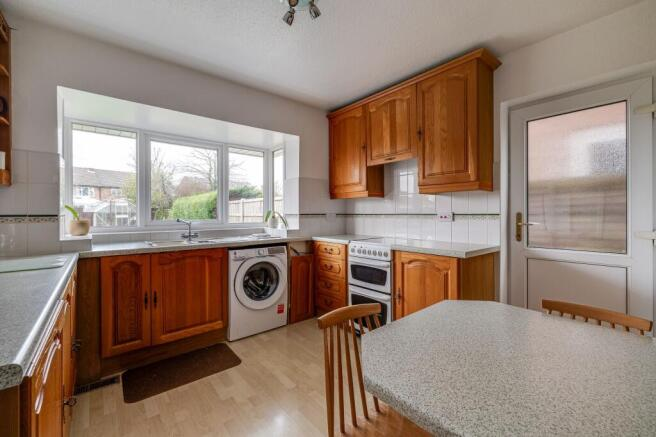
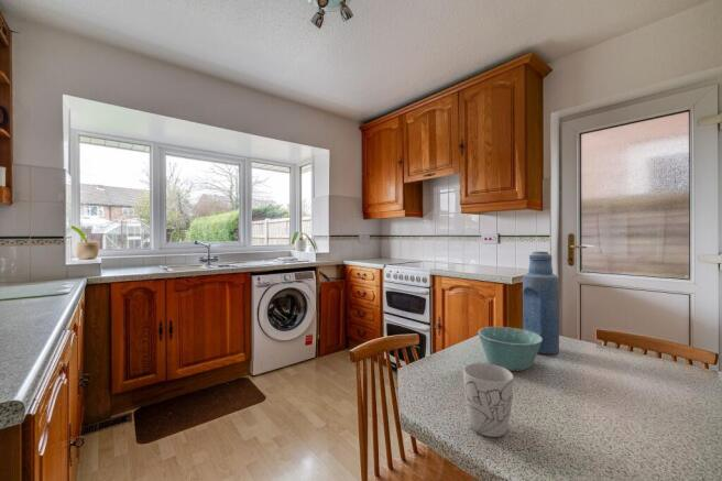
+ mug (492, 396)
+ bottle (540, 299)
+ bowl (508, 349)
